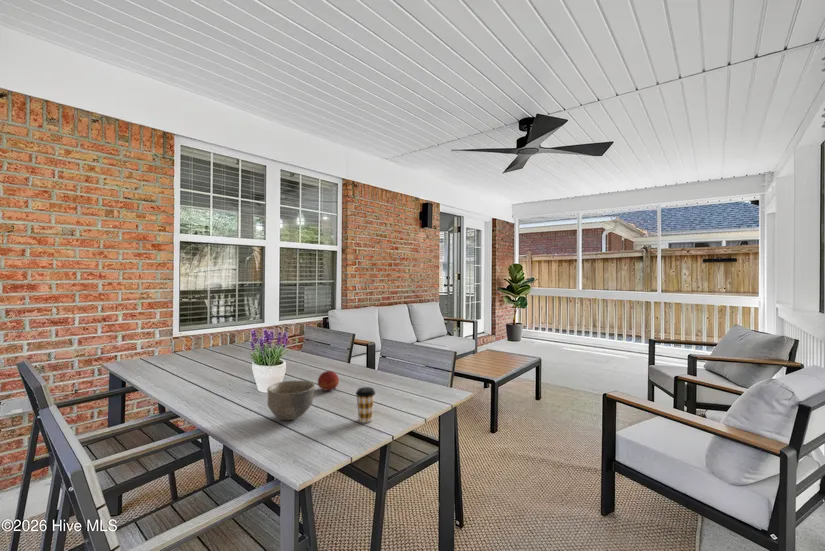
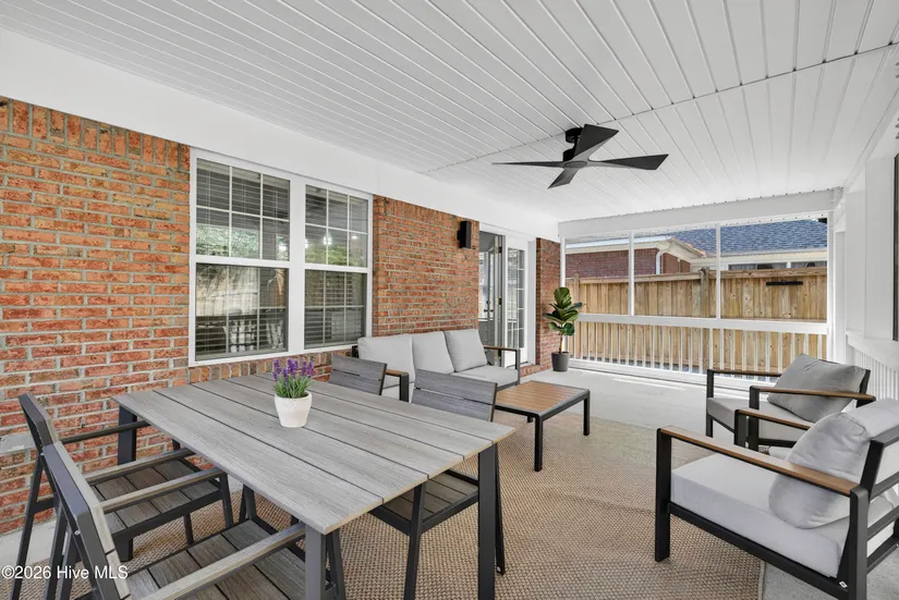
- fruit (328, 380)
- coffee cup (365, 404)
- bowl (291, 402)
